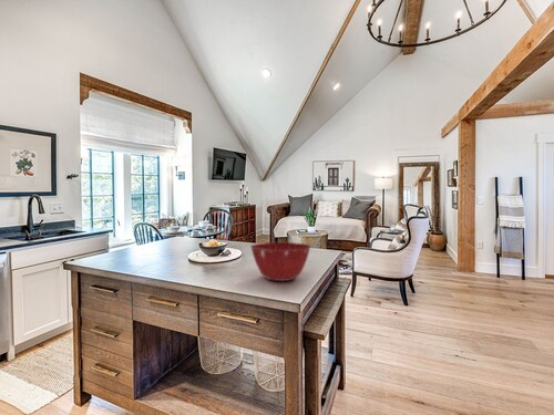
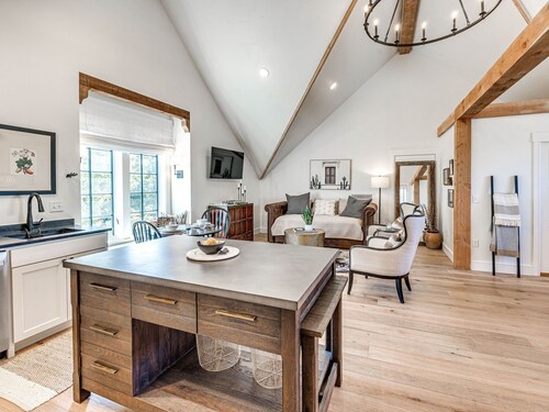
- mixing bowl (280, 261)
